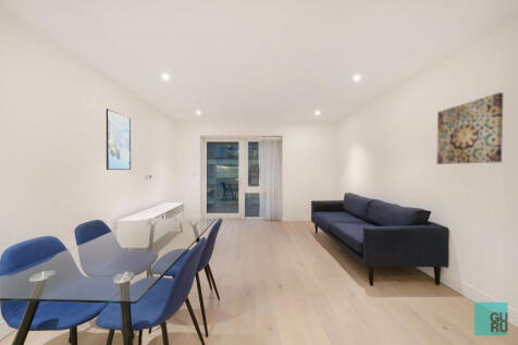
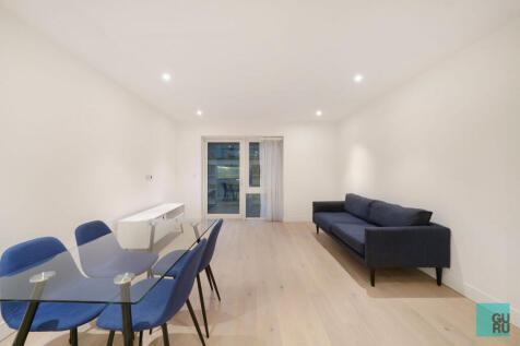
- wall art (465, 133)
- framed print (119, 141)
